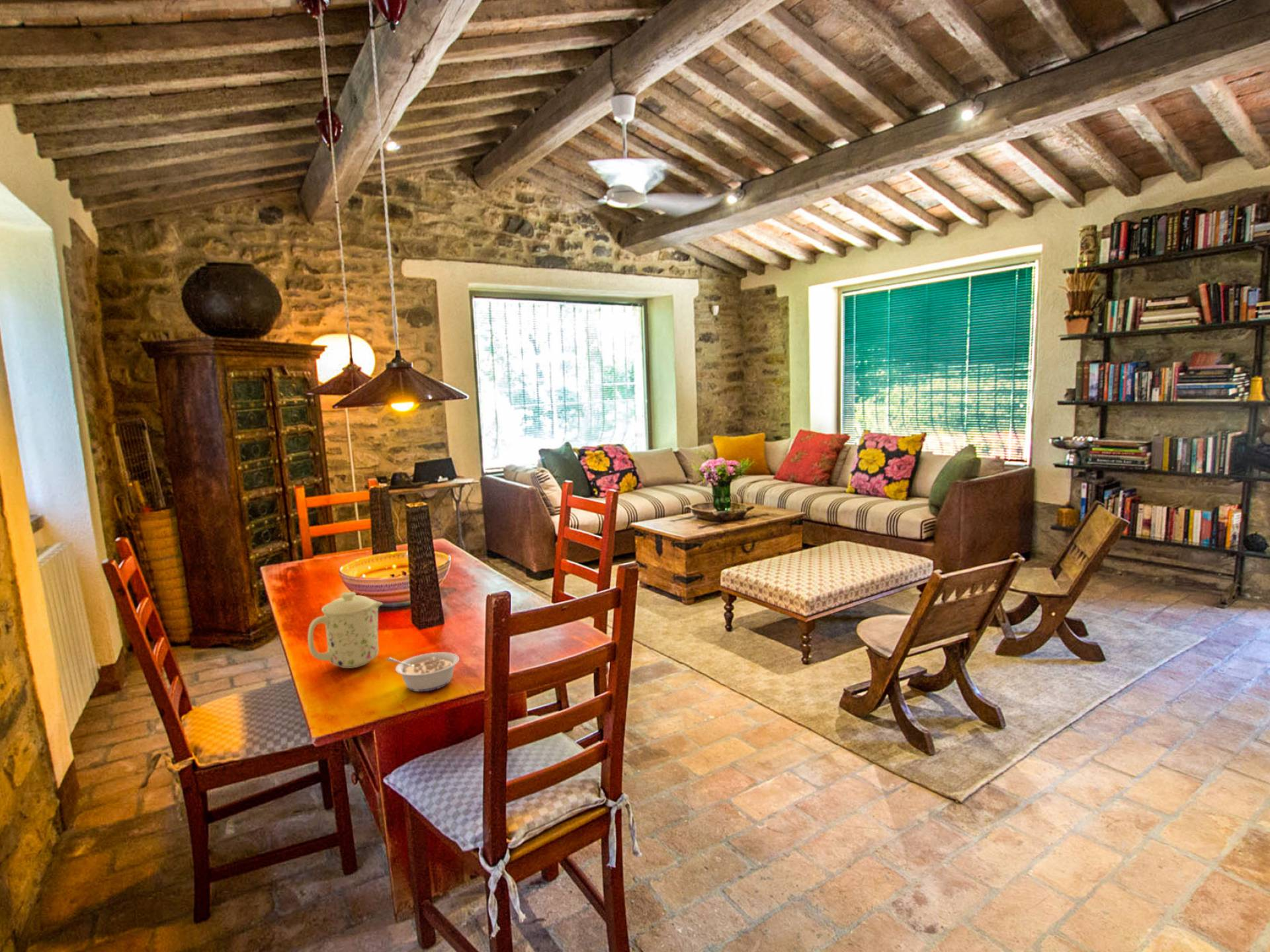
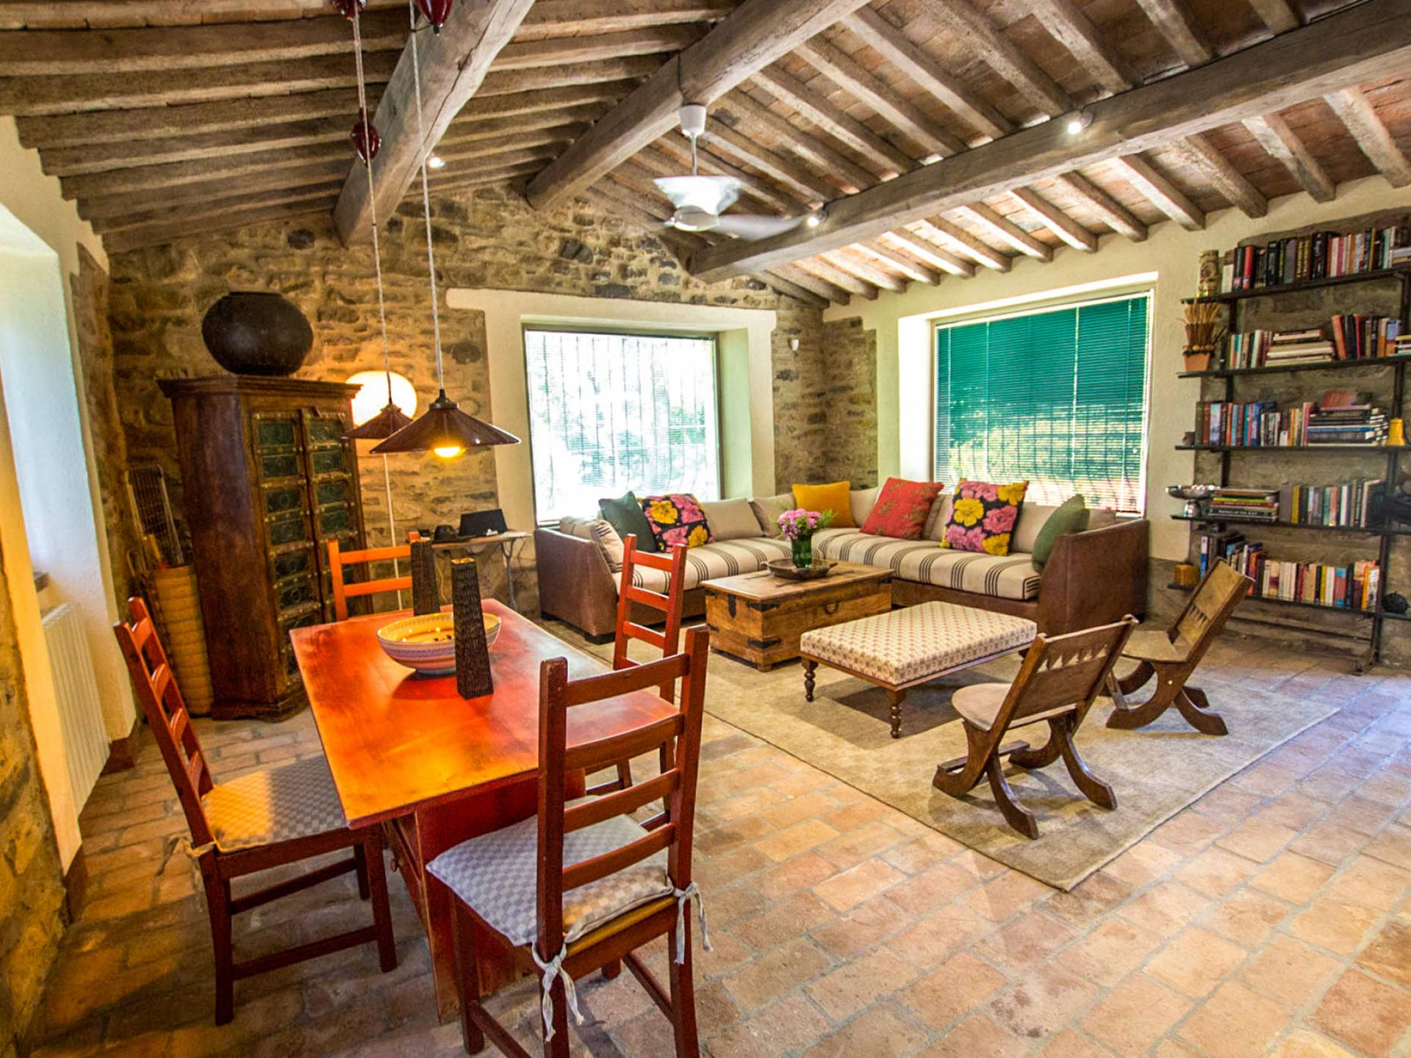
- legume (425, 672)
- mug (347, 629)
